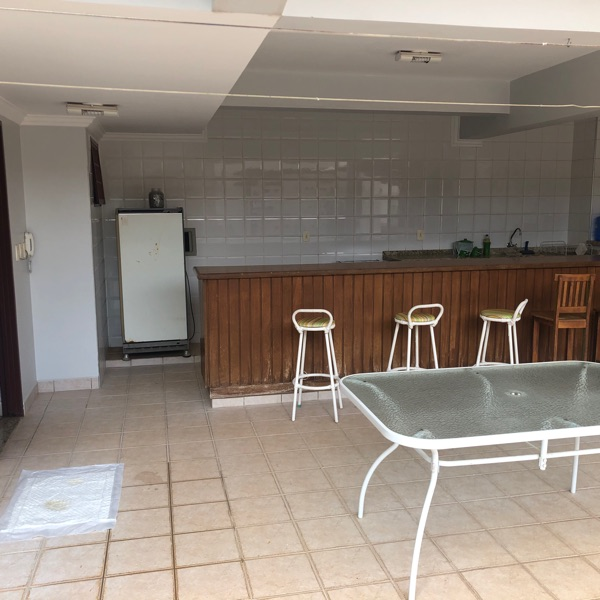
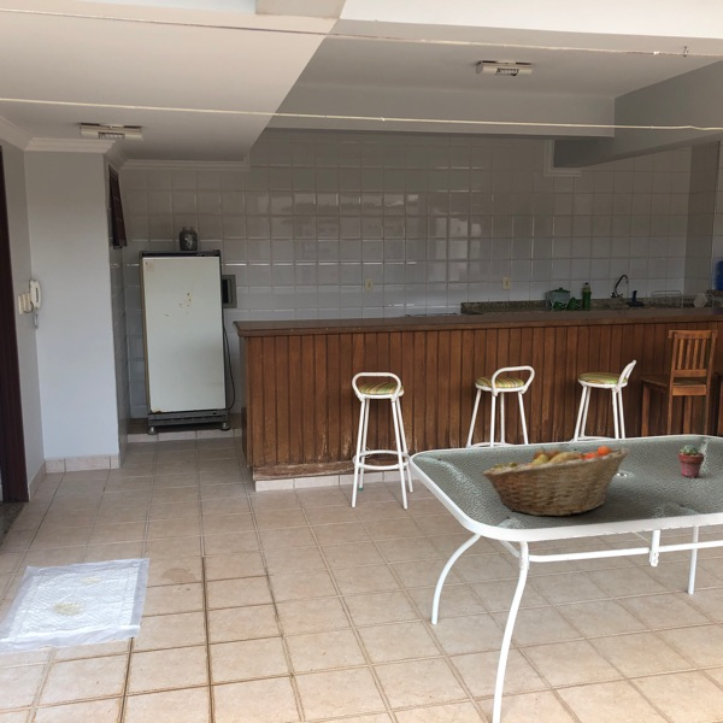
+ fruit basket (556, 472)
+ potted succulent (690, 459)
